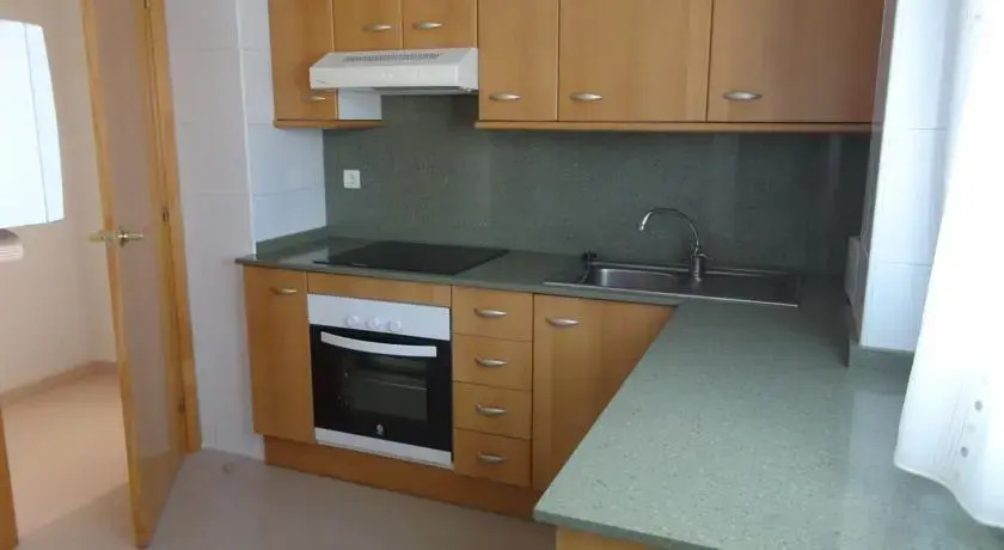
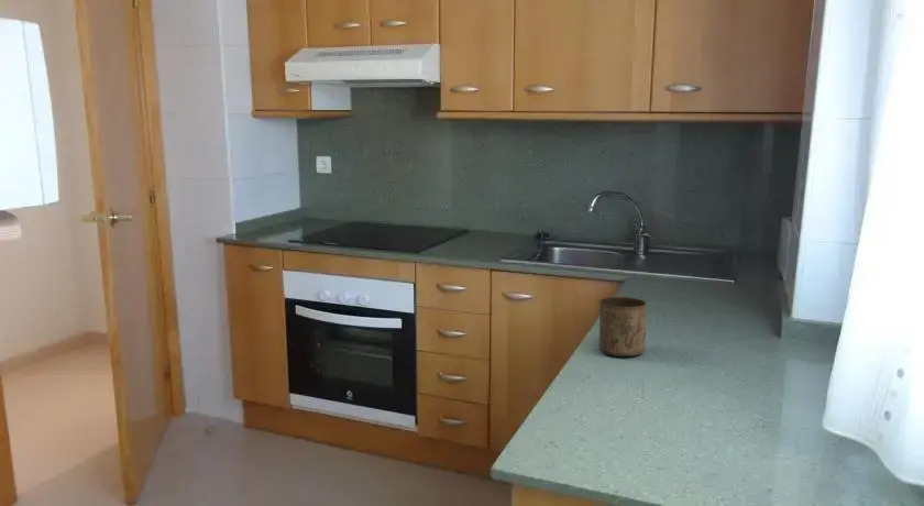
+ cup (622, 326)
